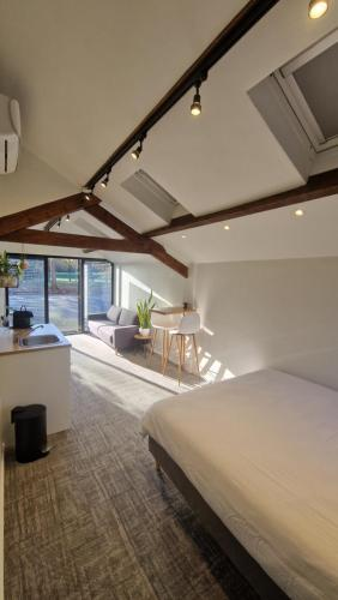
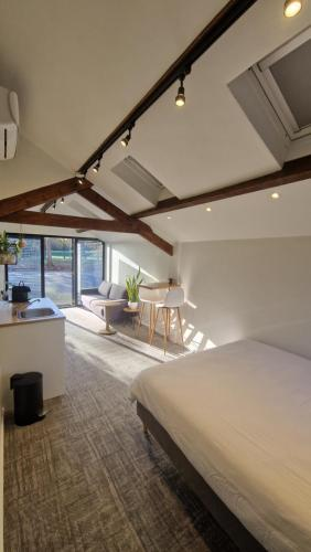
+ side table (107, 317)
